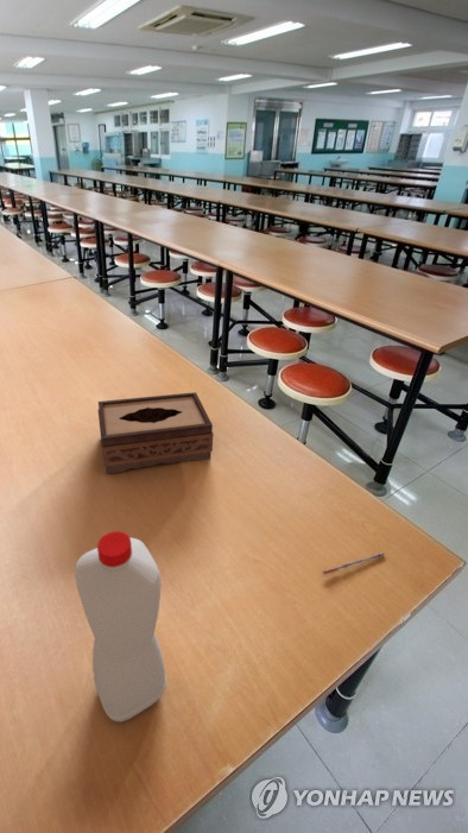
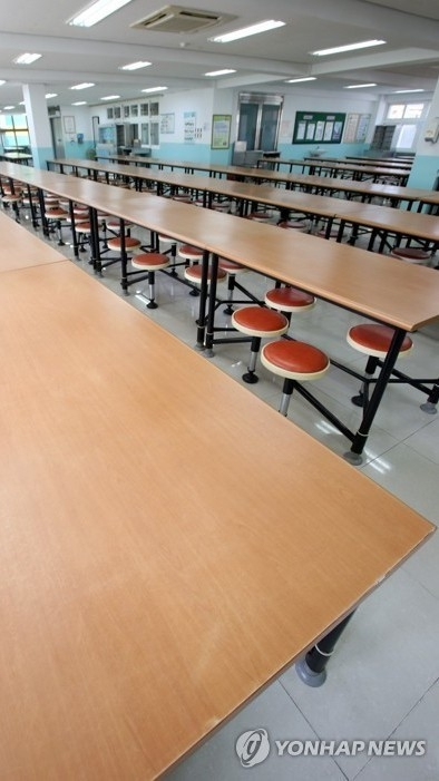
- tissue box (153, 430)
- pen (354, 562)
- bottle (124, 625)
